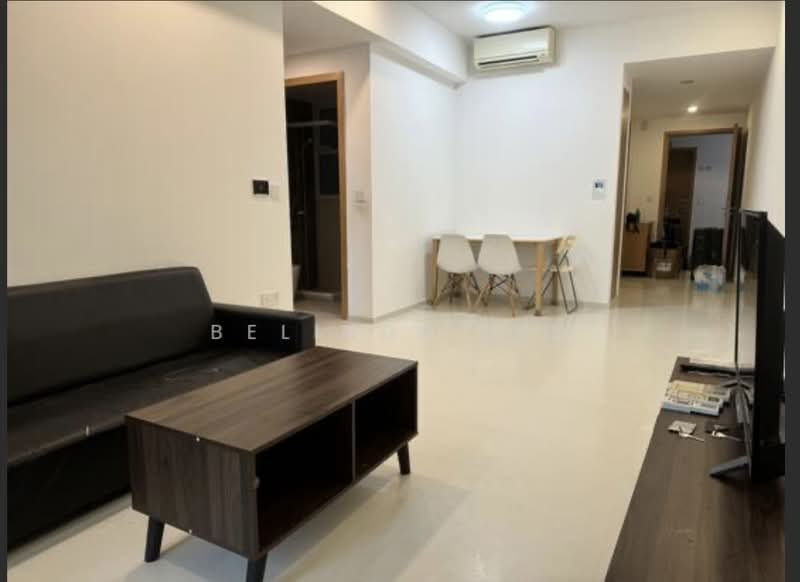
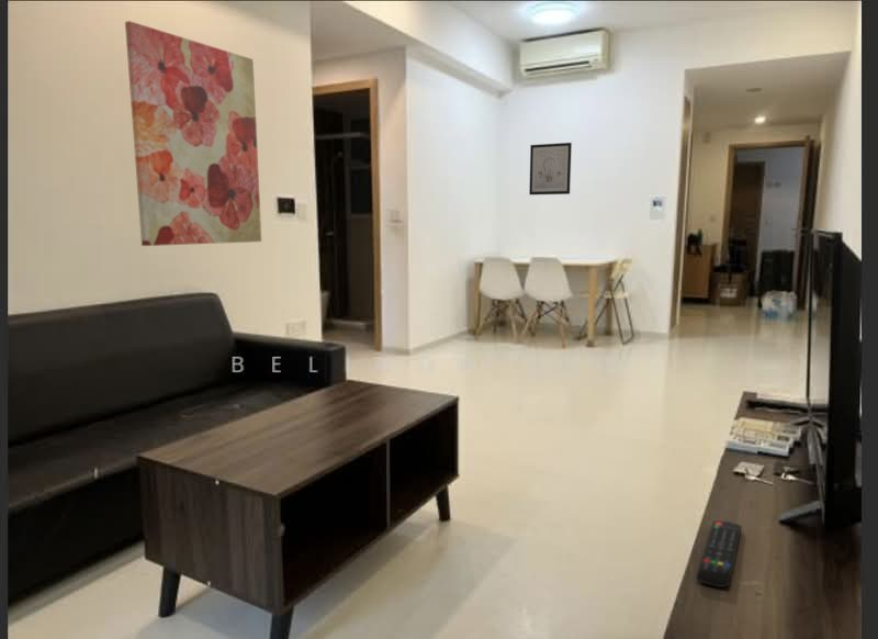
+ wall art (550, 169)
+ remote control (720, 550)
+ wall art (201, 145)
